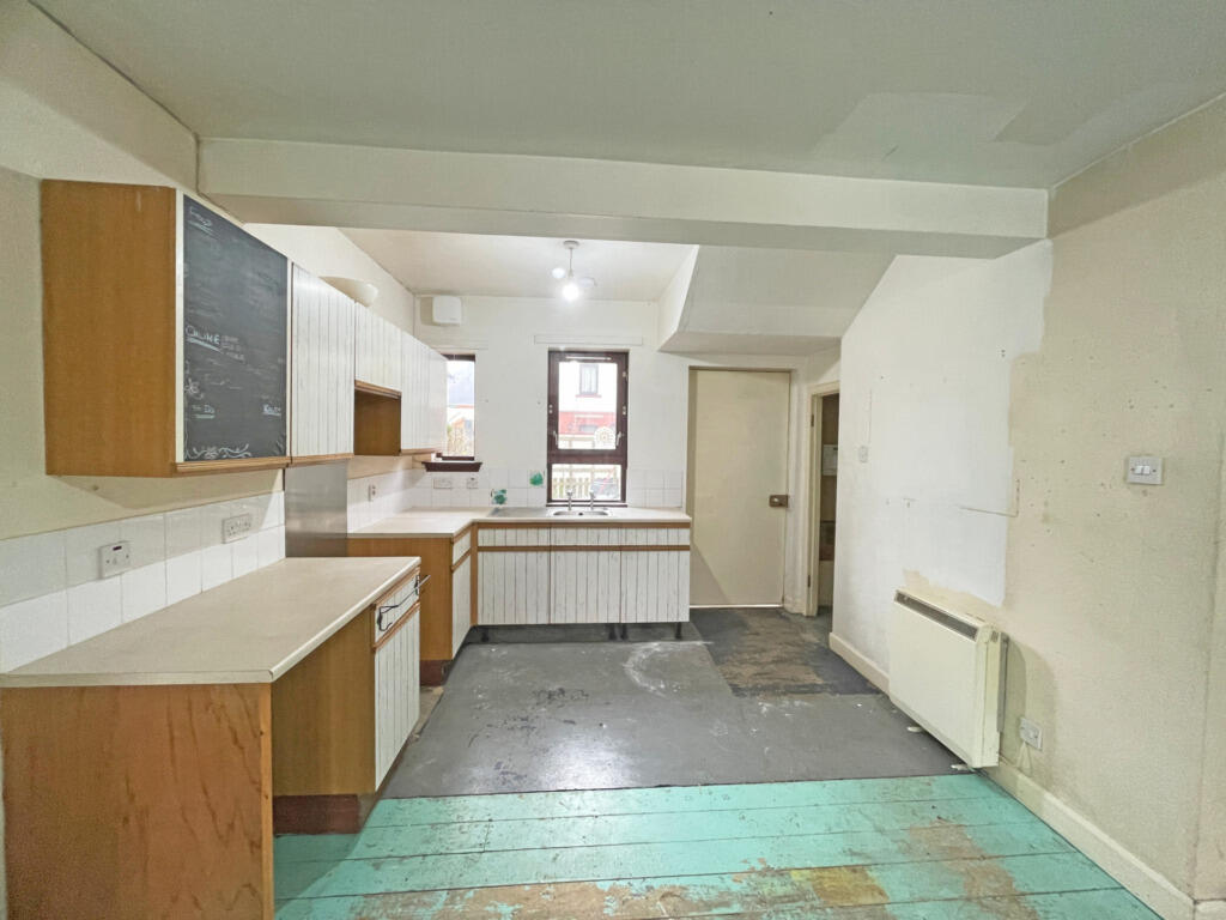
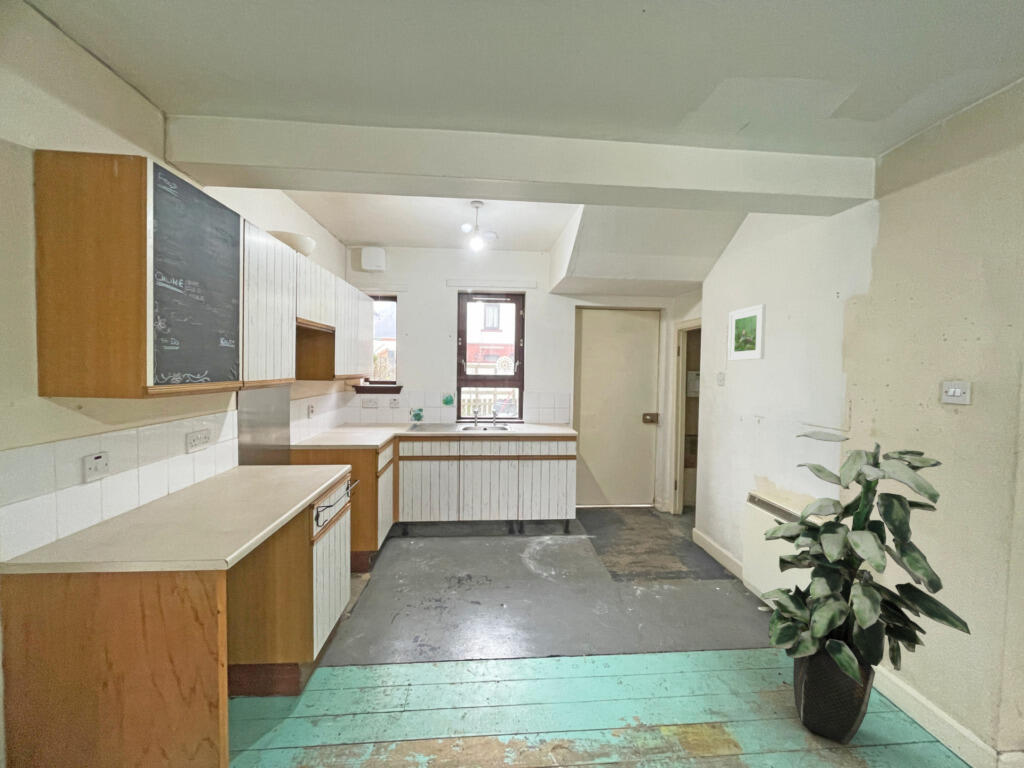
+ indoor plant (840, 579)
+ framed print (745, 334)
